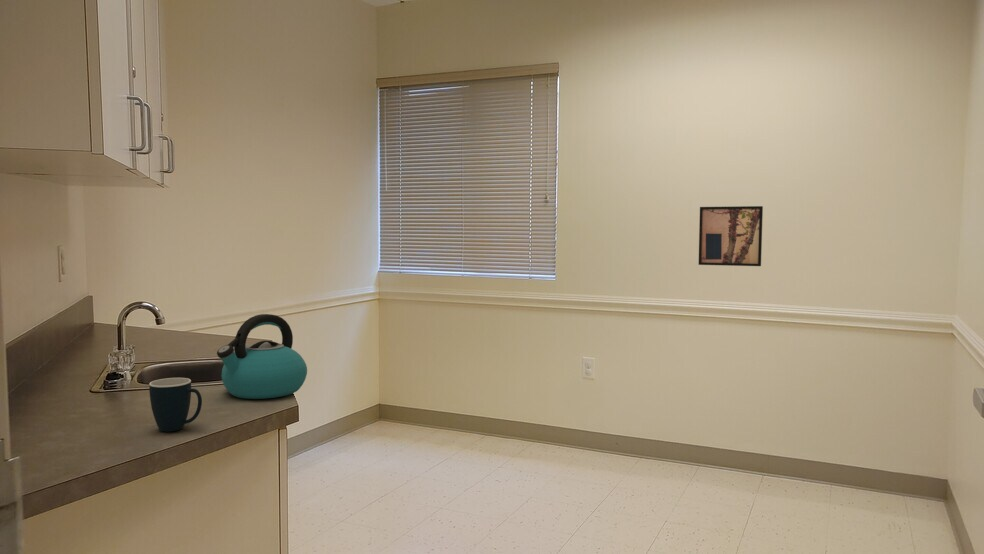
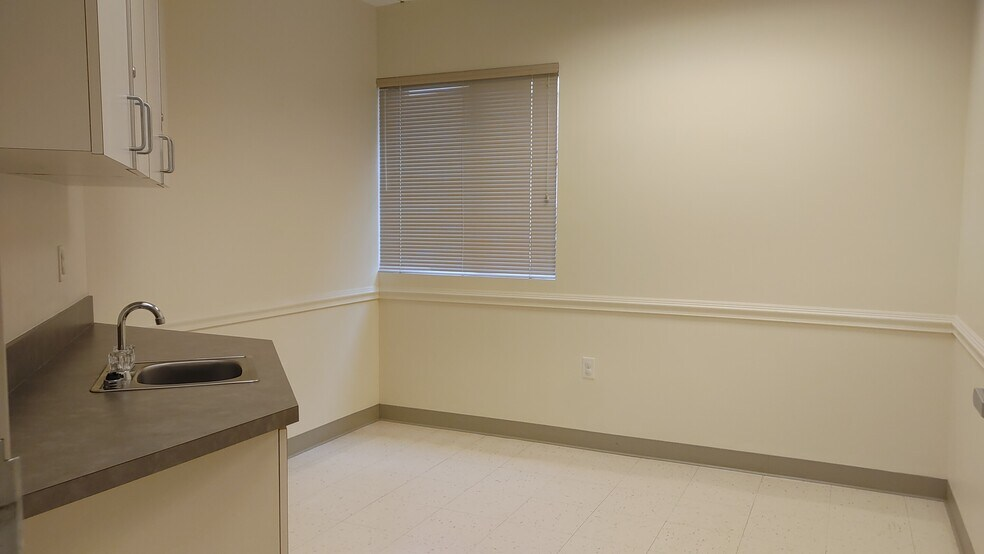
- wall art (730, 236)
- mug (177, 405)
- kettle (259, 353)
